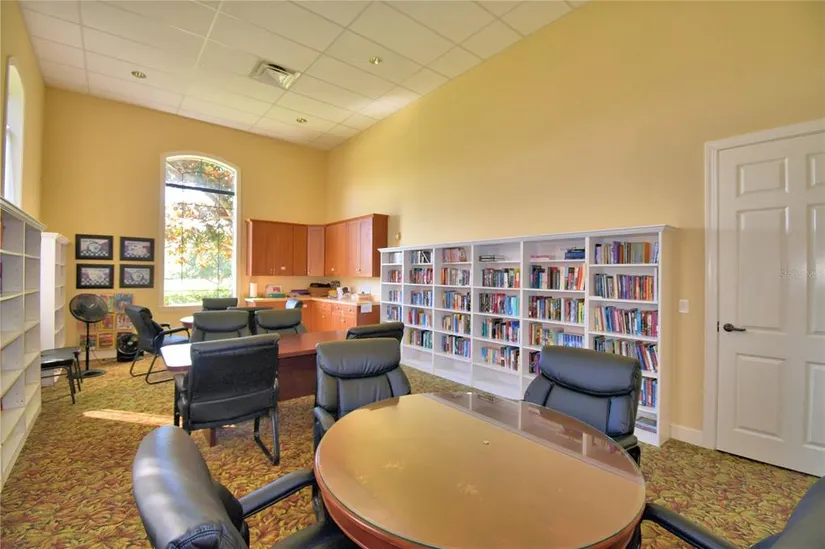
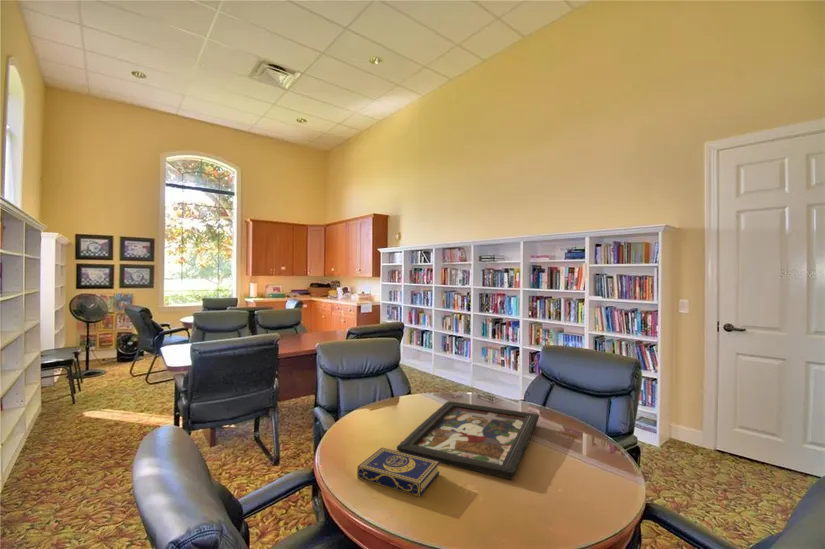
+ board game (473, 431)
+ book (400, 470)
